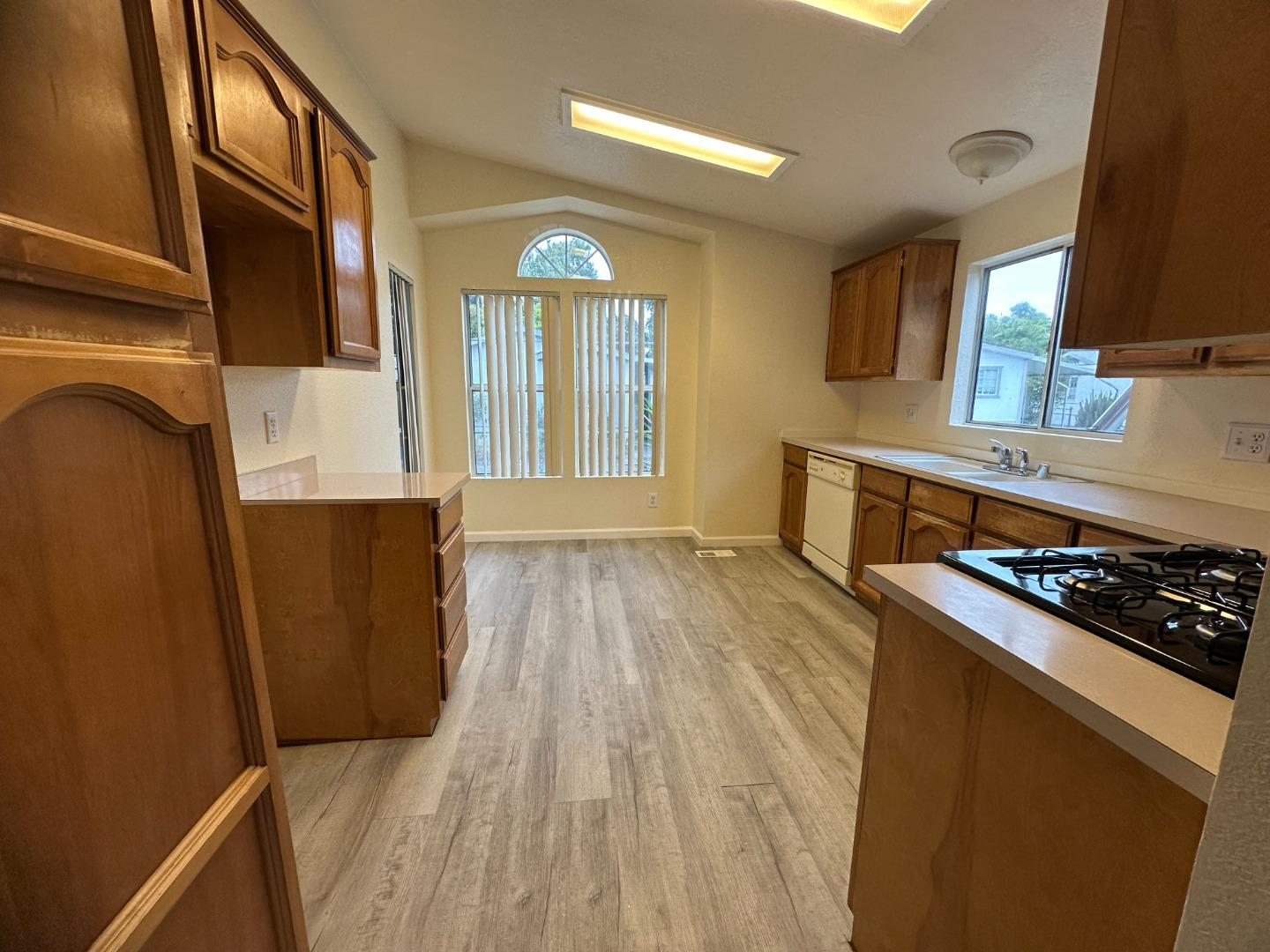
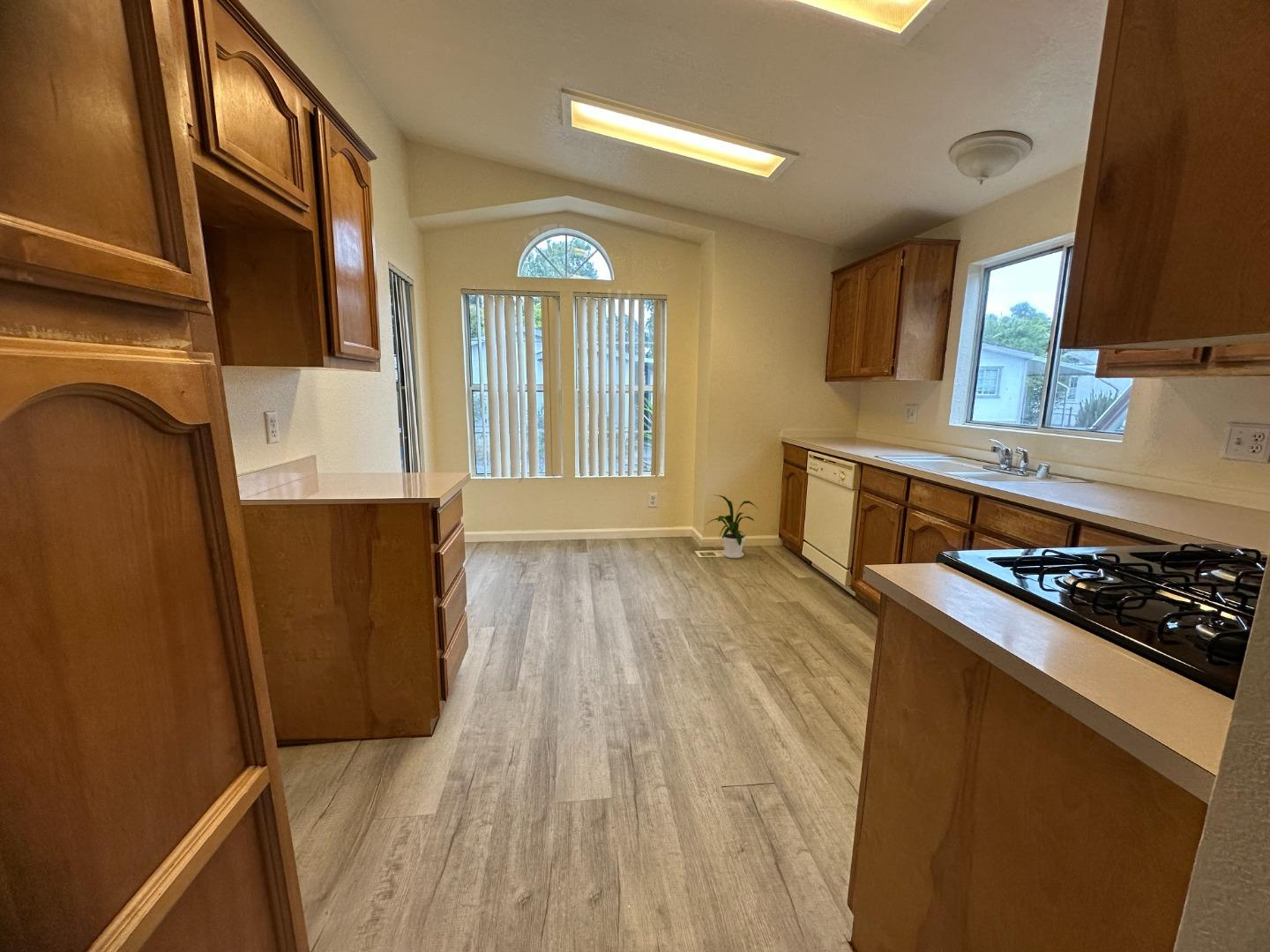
+ house plant (732, 525)
